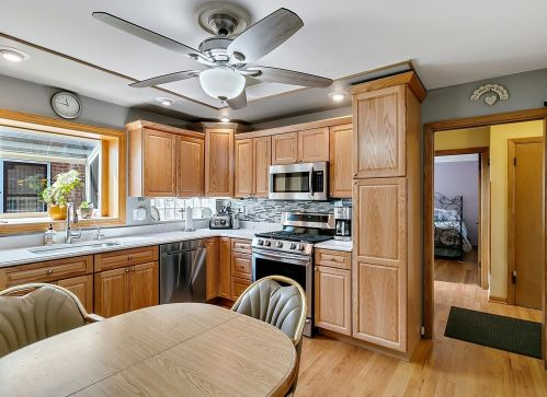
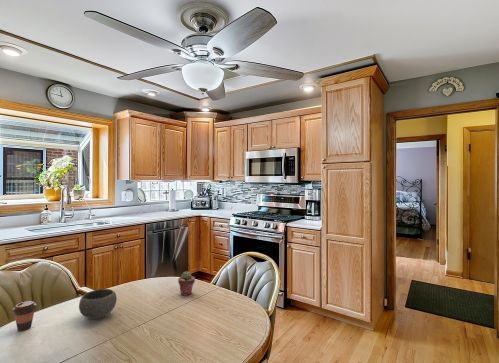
+ coffee cup (24, 316)
+ potted succulent (186, 282)
+ bowl (98, 304)
